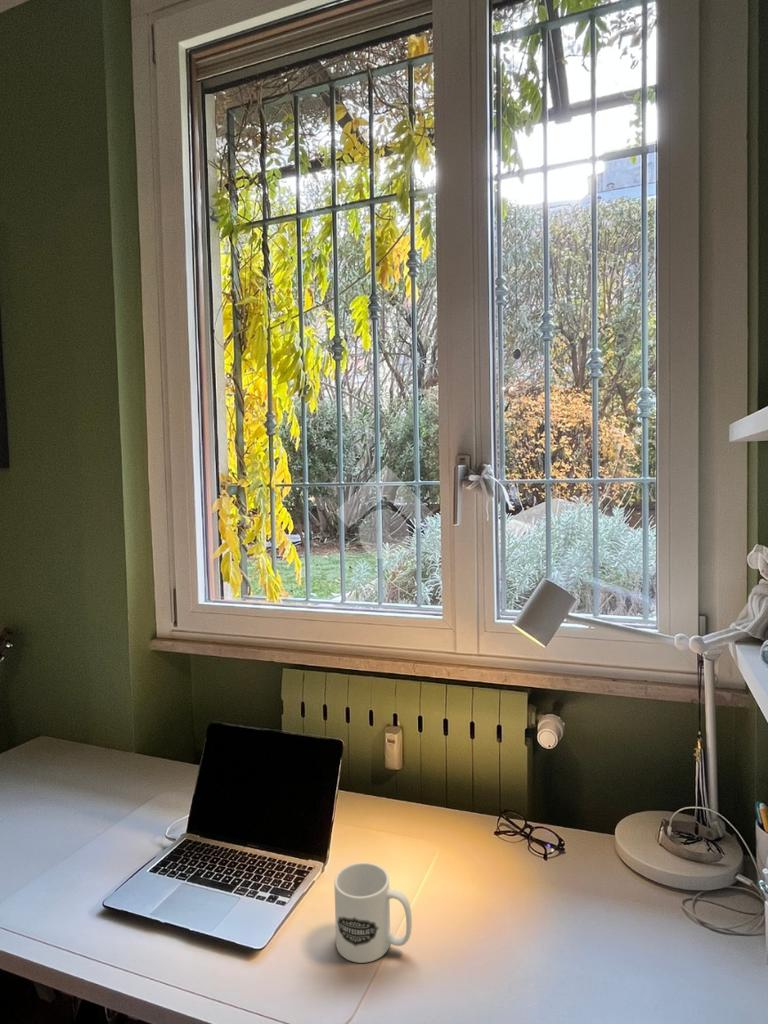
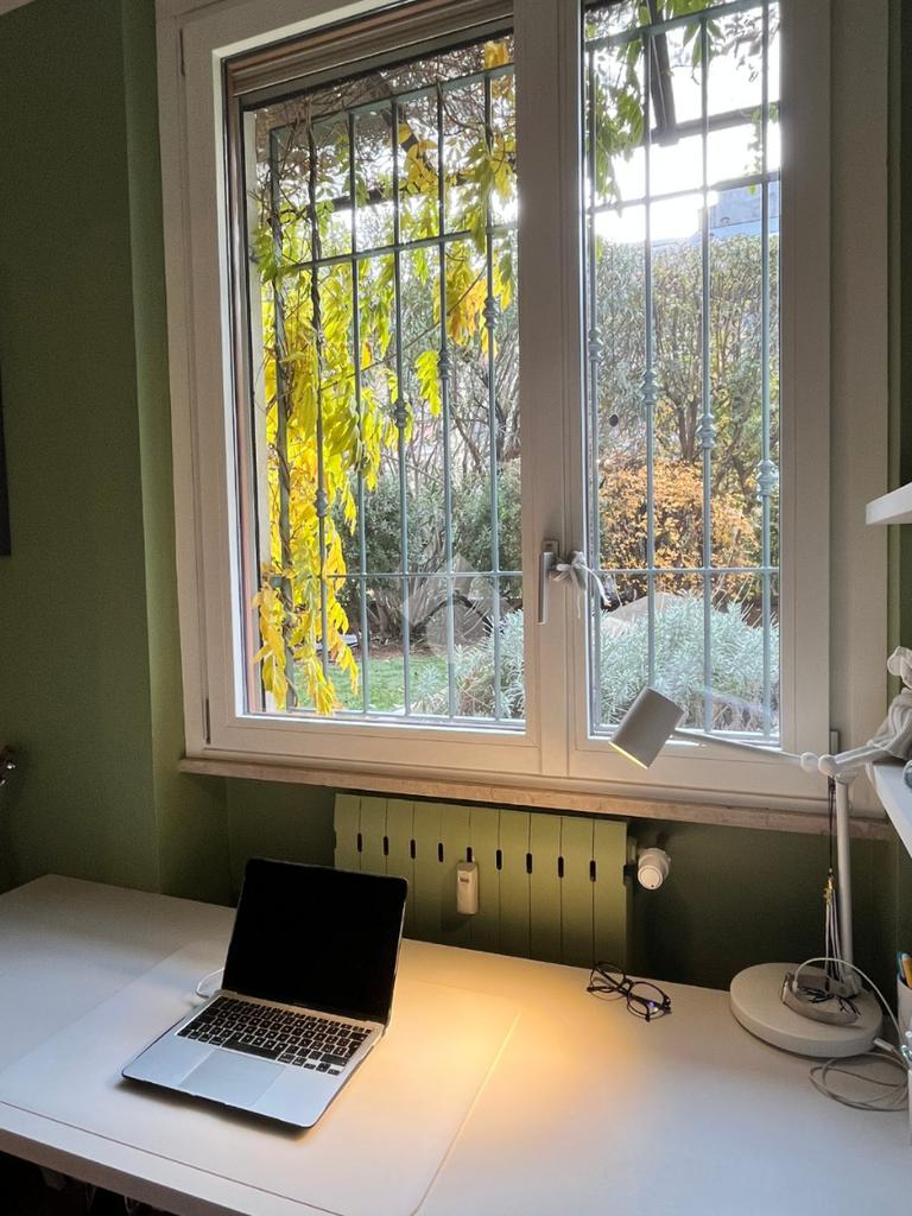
- mug (373, 913)
